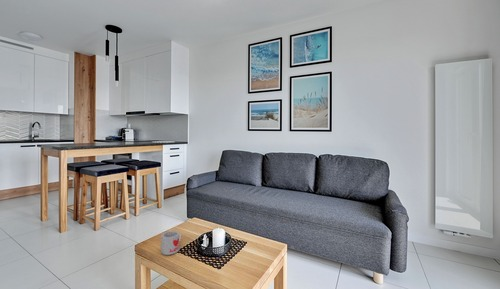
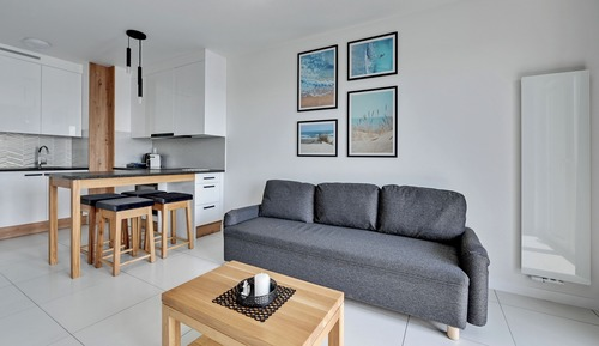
- mug (172, 241)
